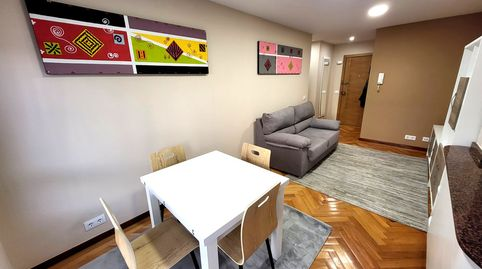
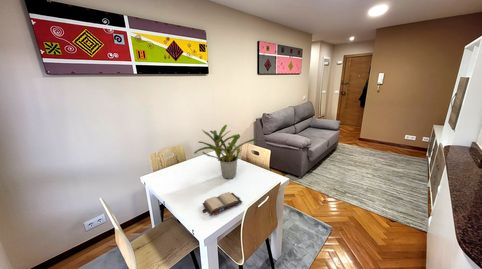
+ hardback book (222, 202)
+ potted plant (224, 151)
